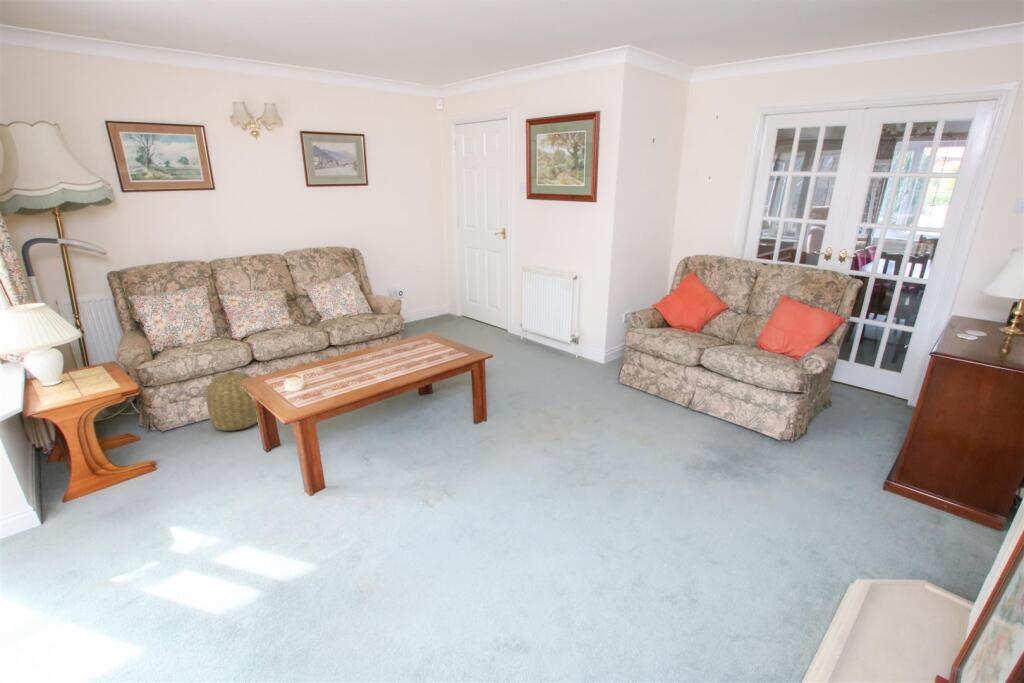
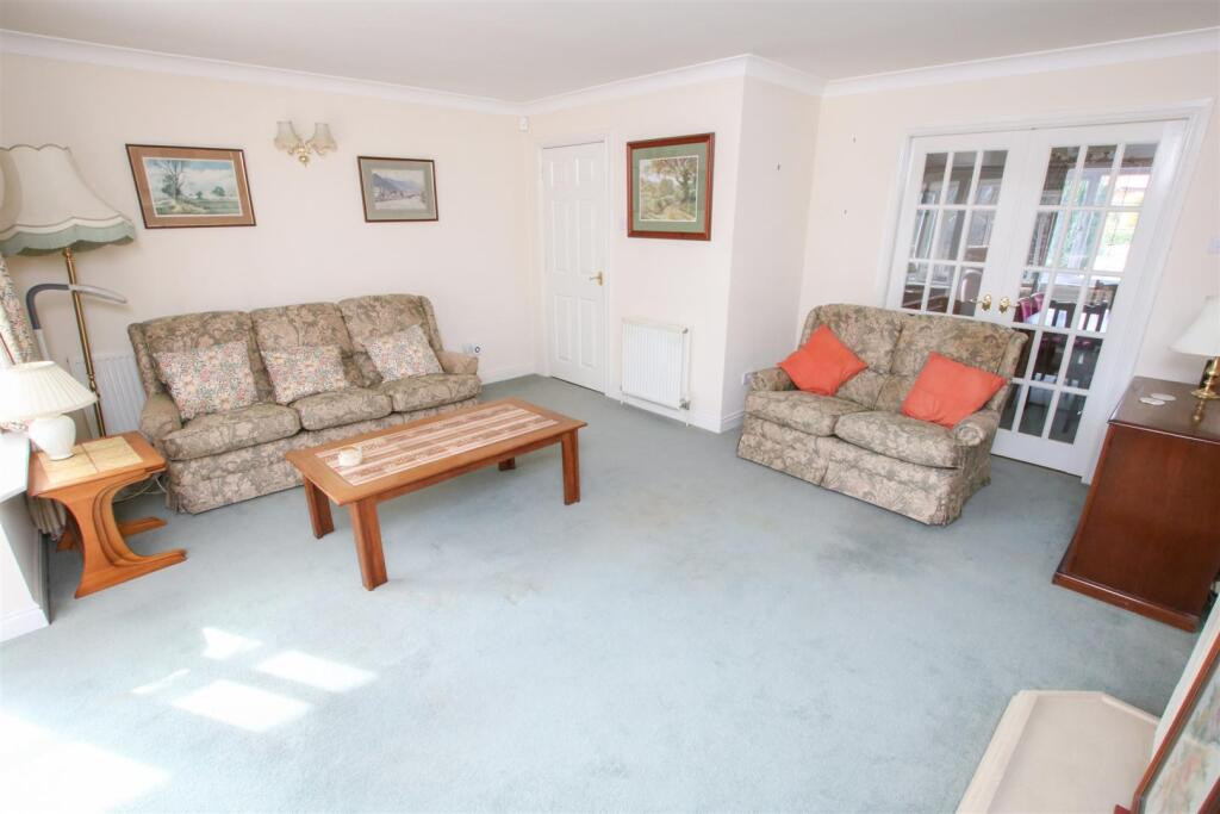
- basket (234, 397)
